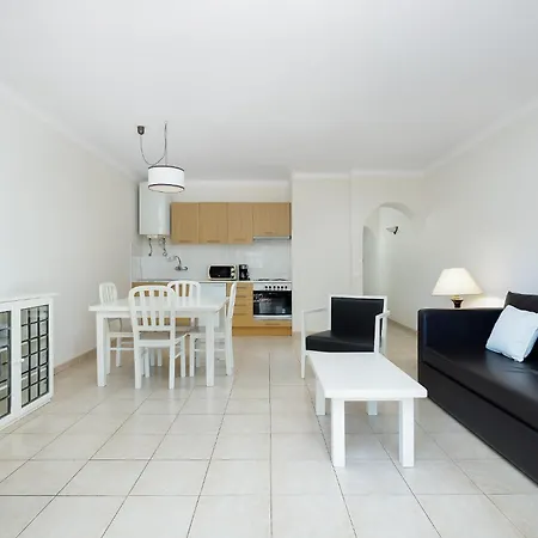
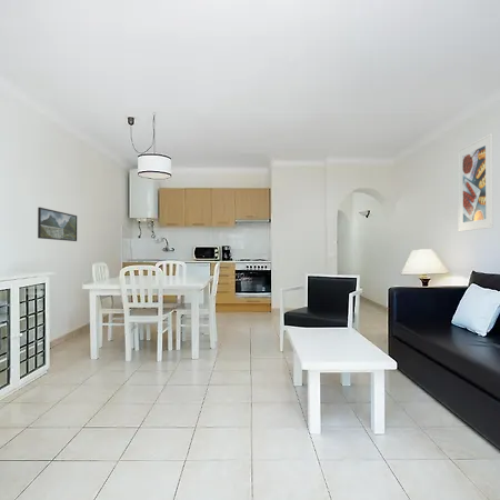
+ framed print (59, 226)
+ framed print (473, 186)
